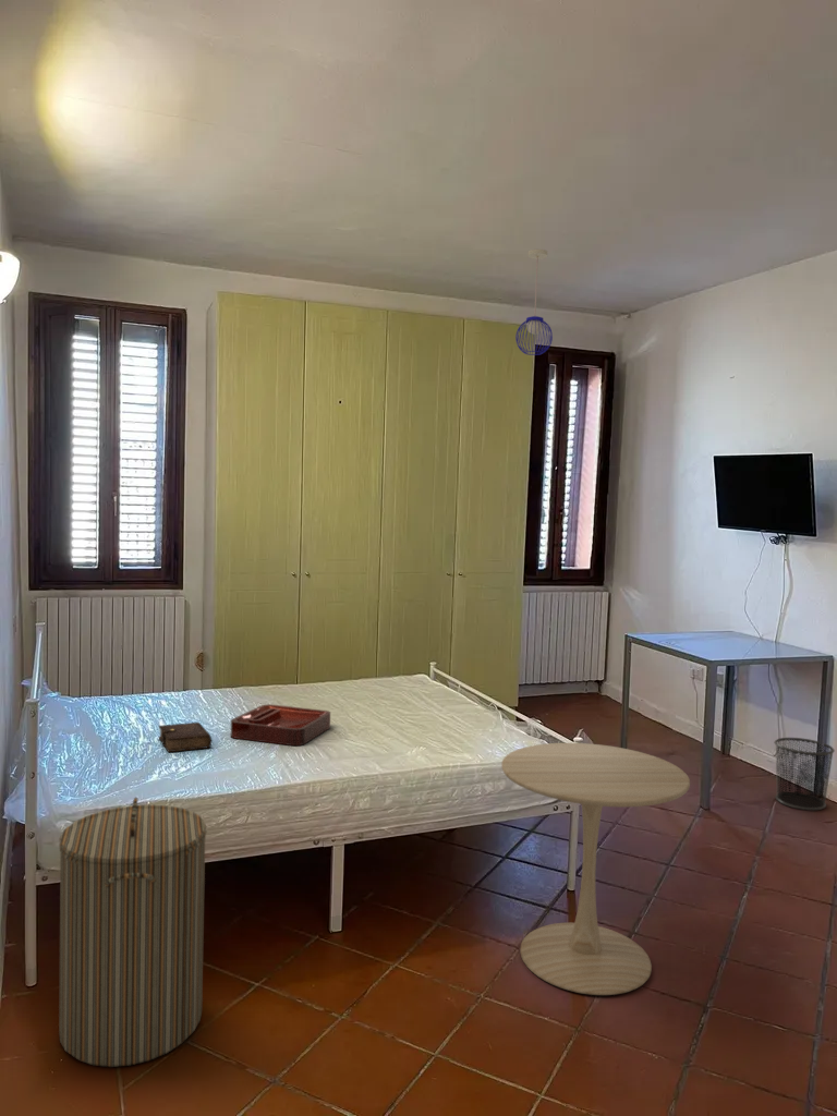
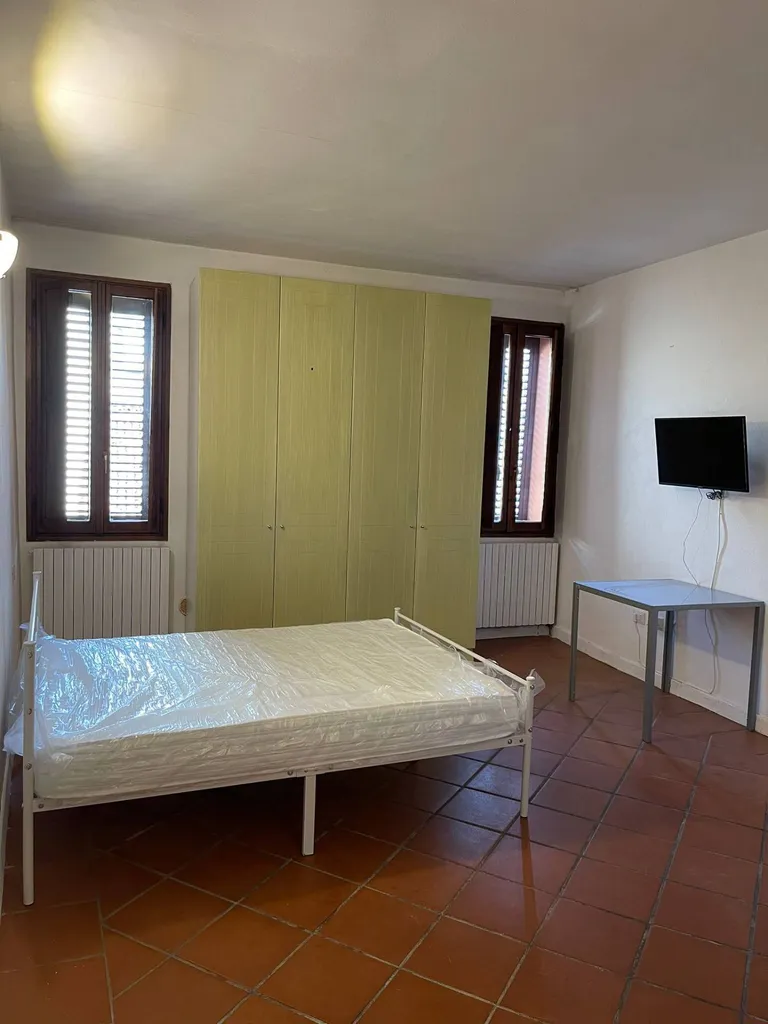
- side table (589, 863)
- waste bin (802, 773)
- laundry hamper (133, 911)
- decorative tray (281, 724)
- book (182, 733)
- pendant light (535, 302)
